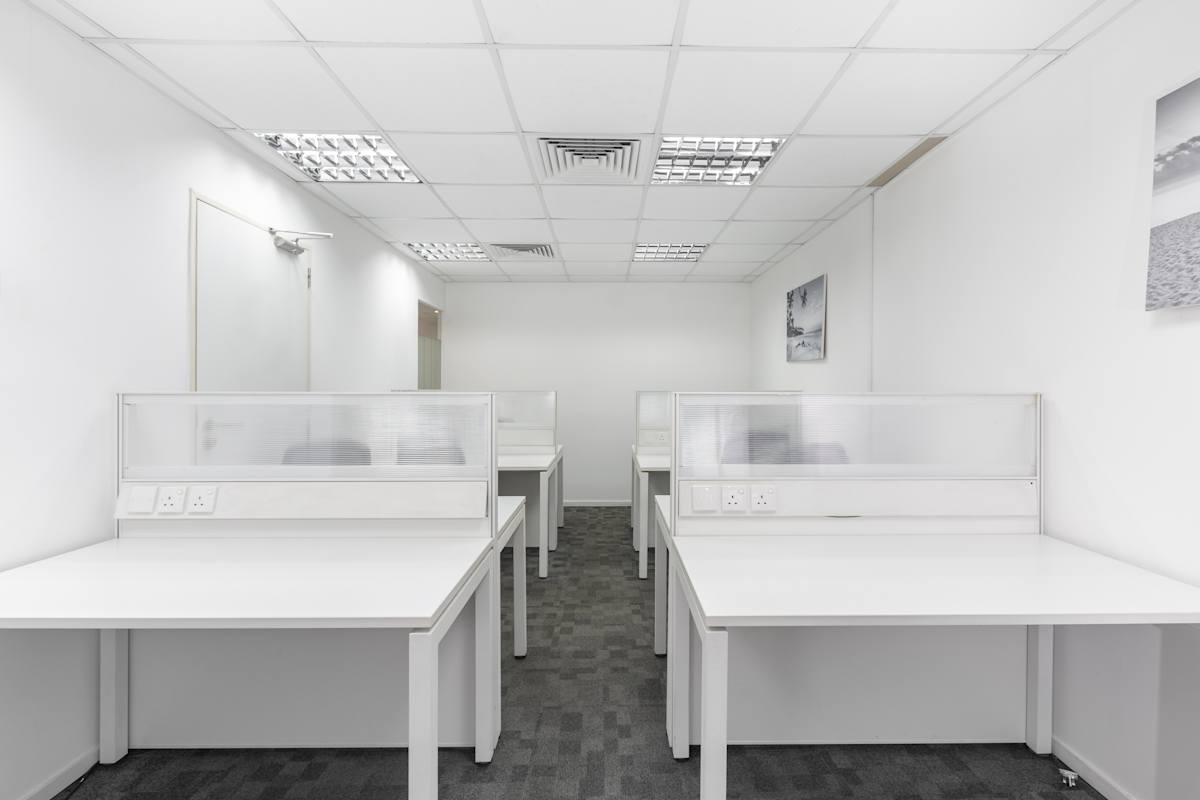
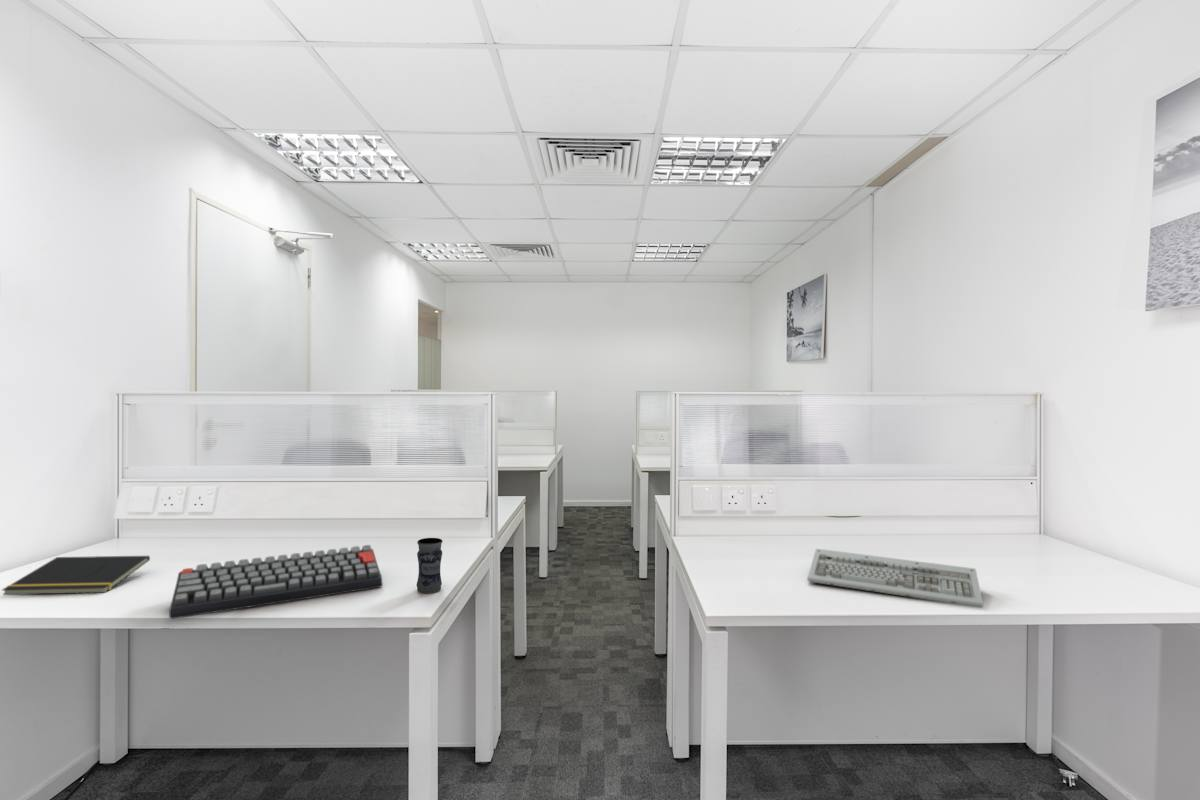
+ jar (429, 564)
+ keyboard (283, 576)
+ keyboard (890, 575)
+ notepad (80, 574)
